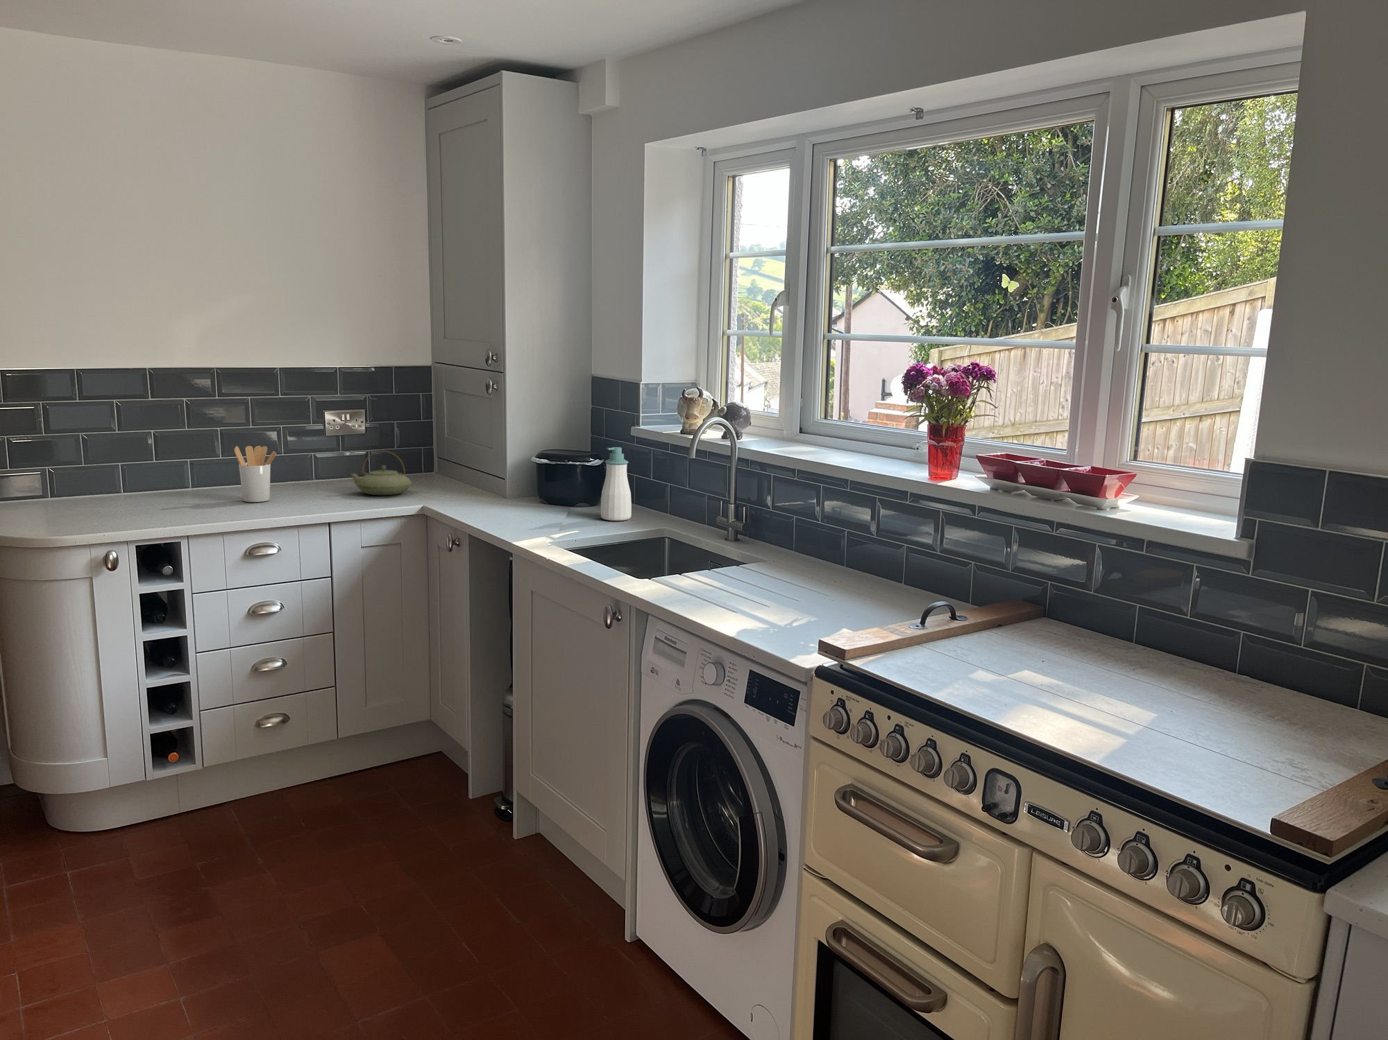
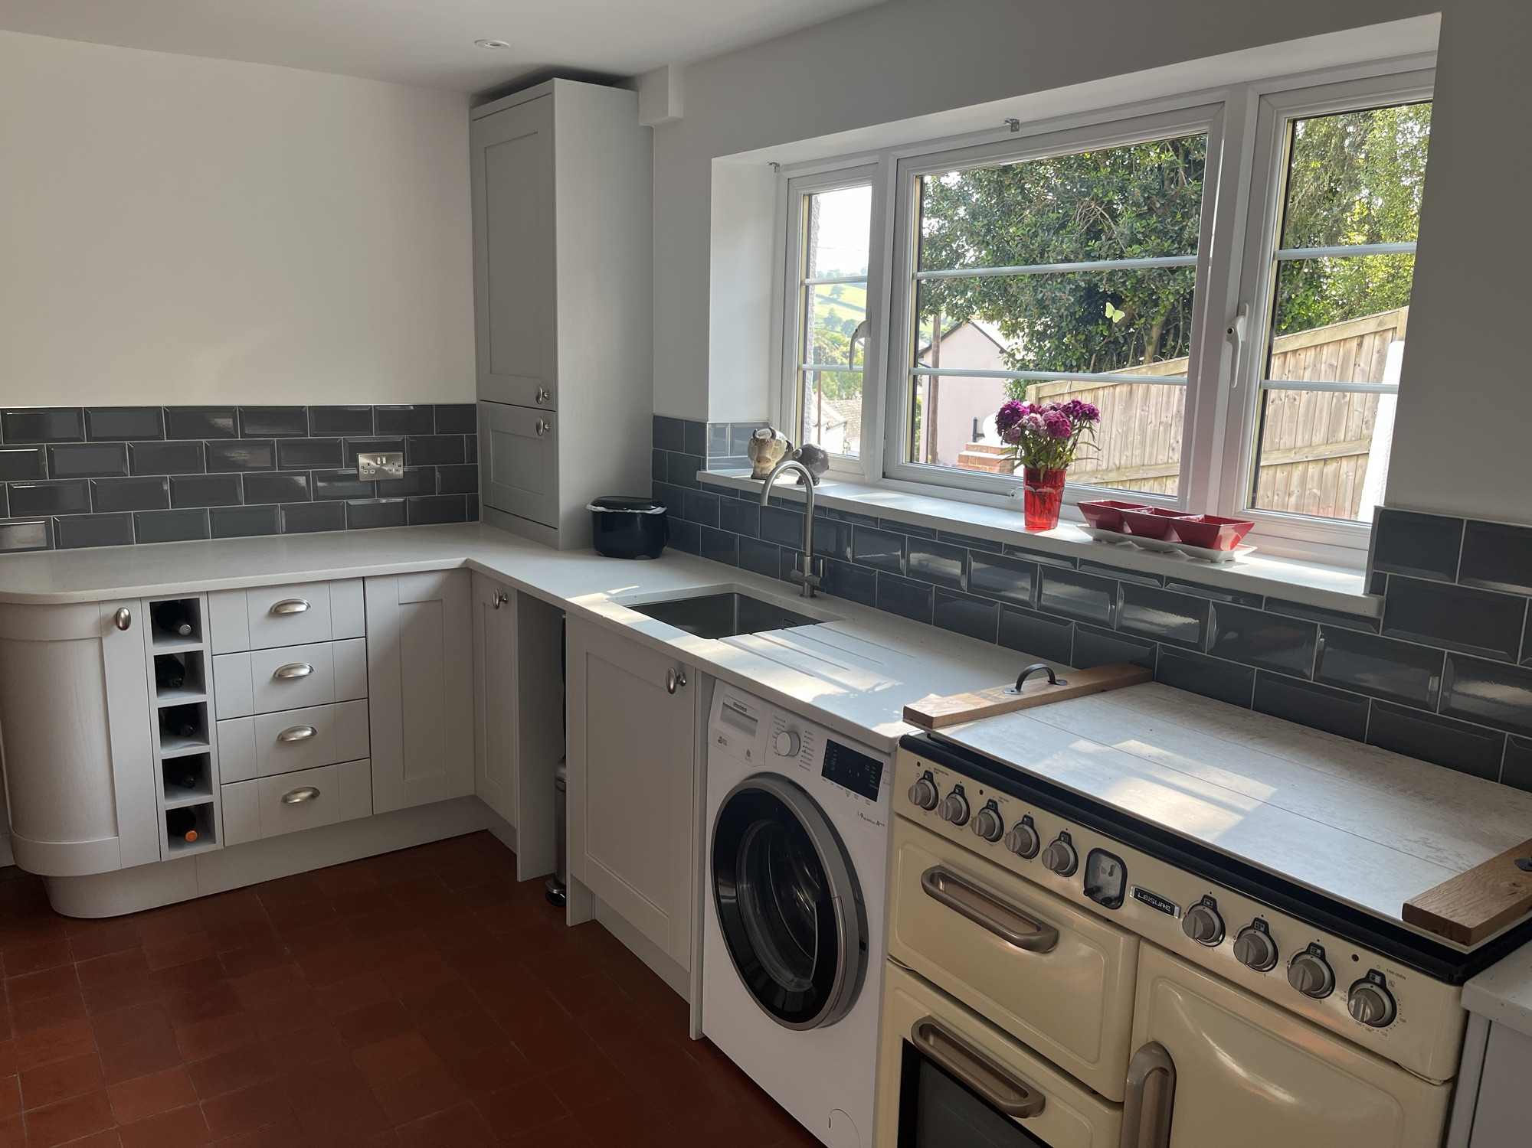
- soap bottle (616, 483)
- utensil holder (256, 472)
- teapot (379, 472)
